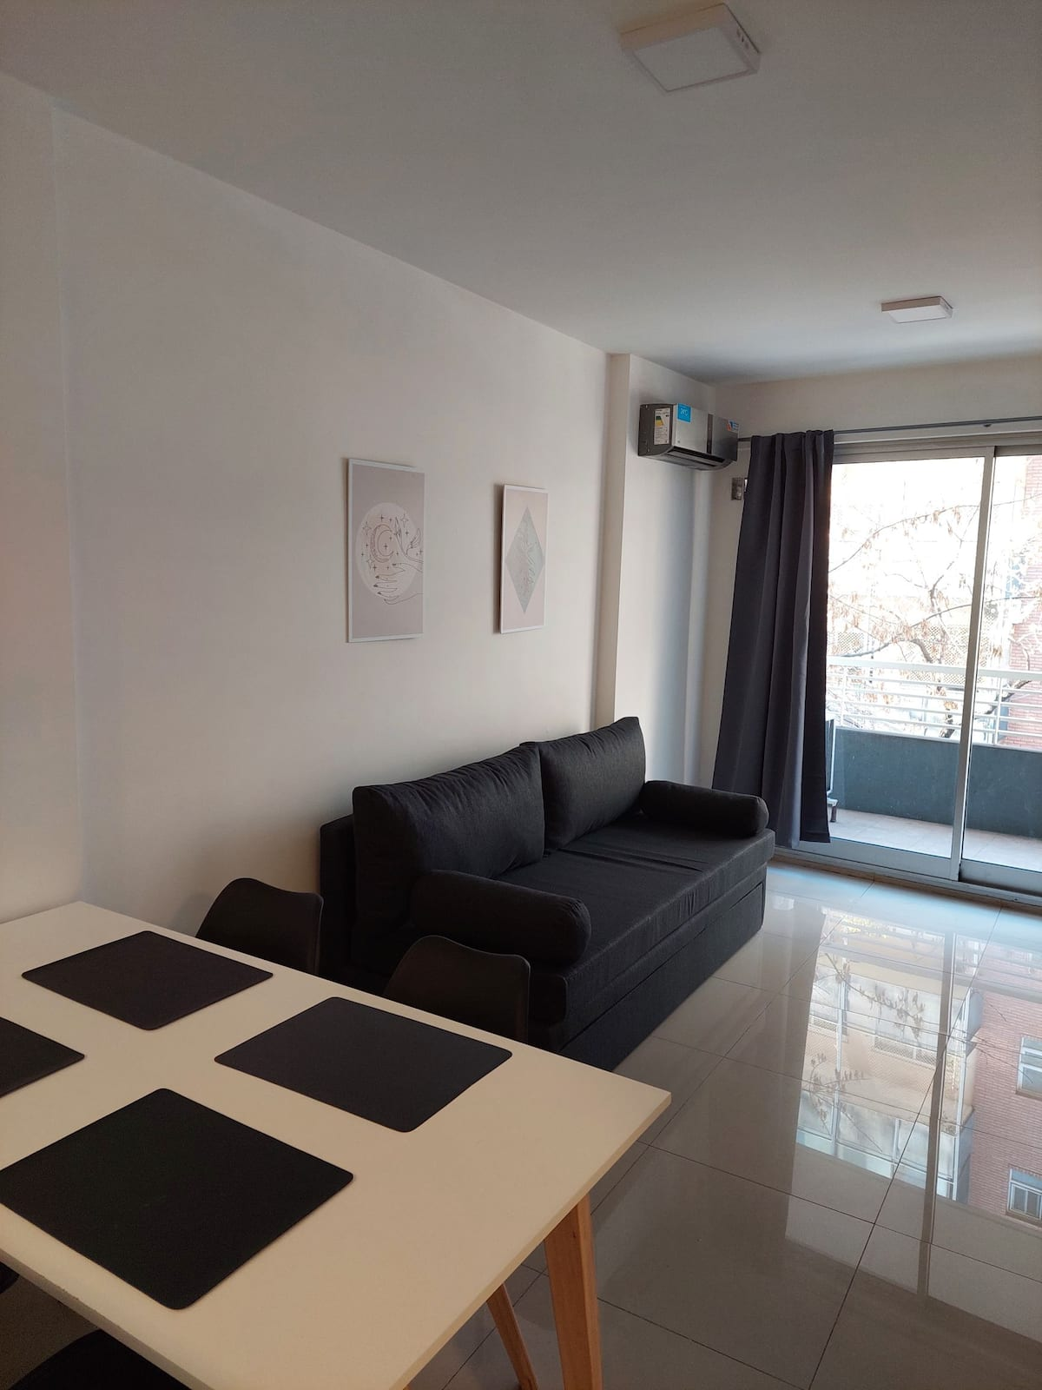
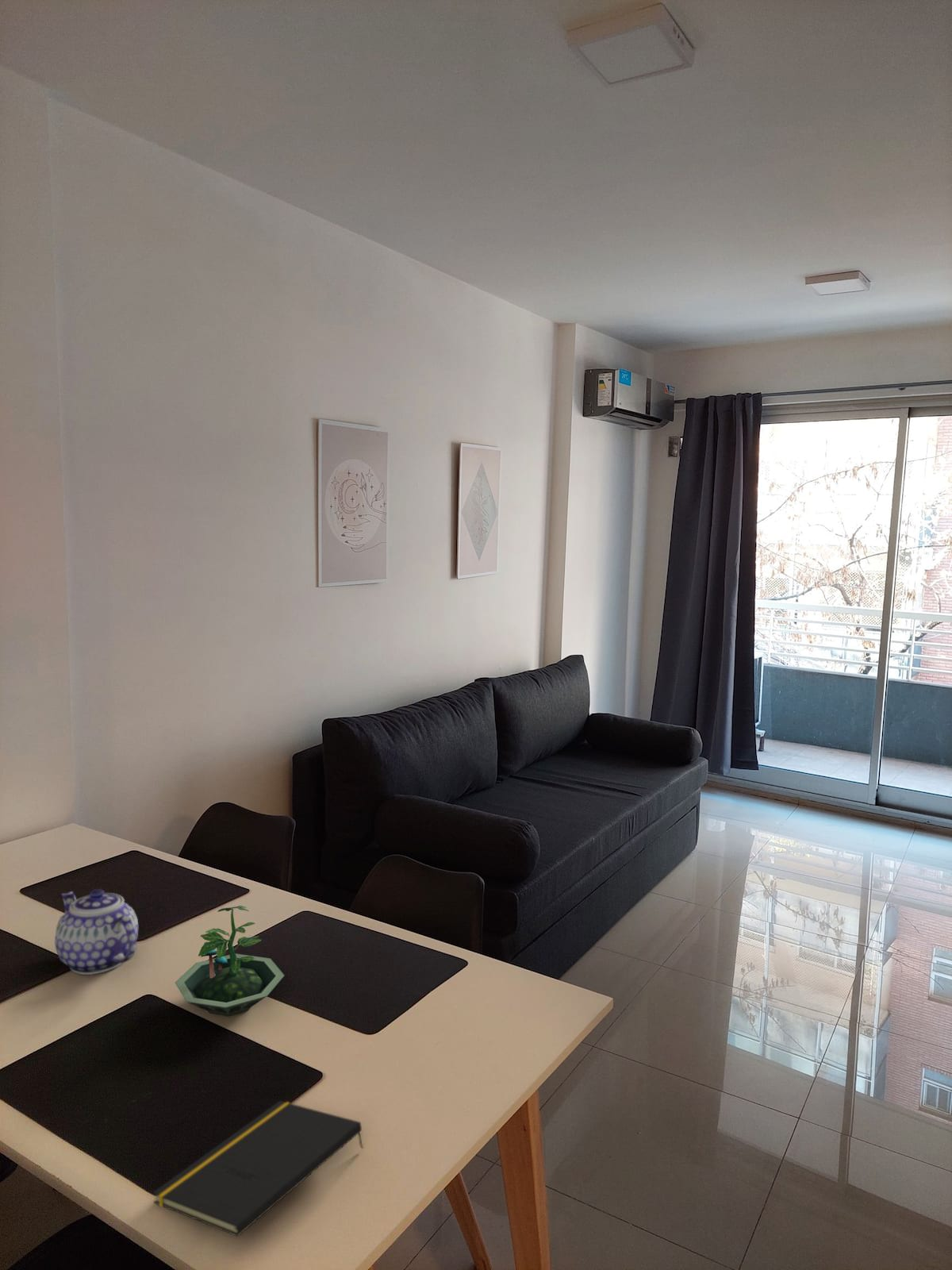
+ notepad (261, 1160)
+ terrarium (231, 924)
+ teapot (97, 926)
